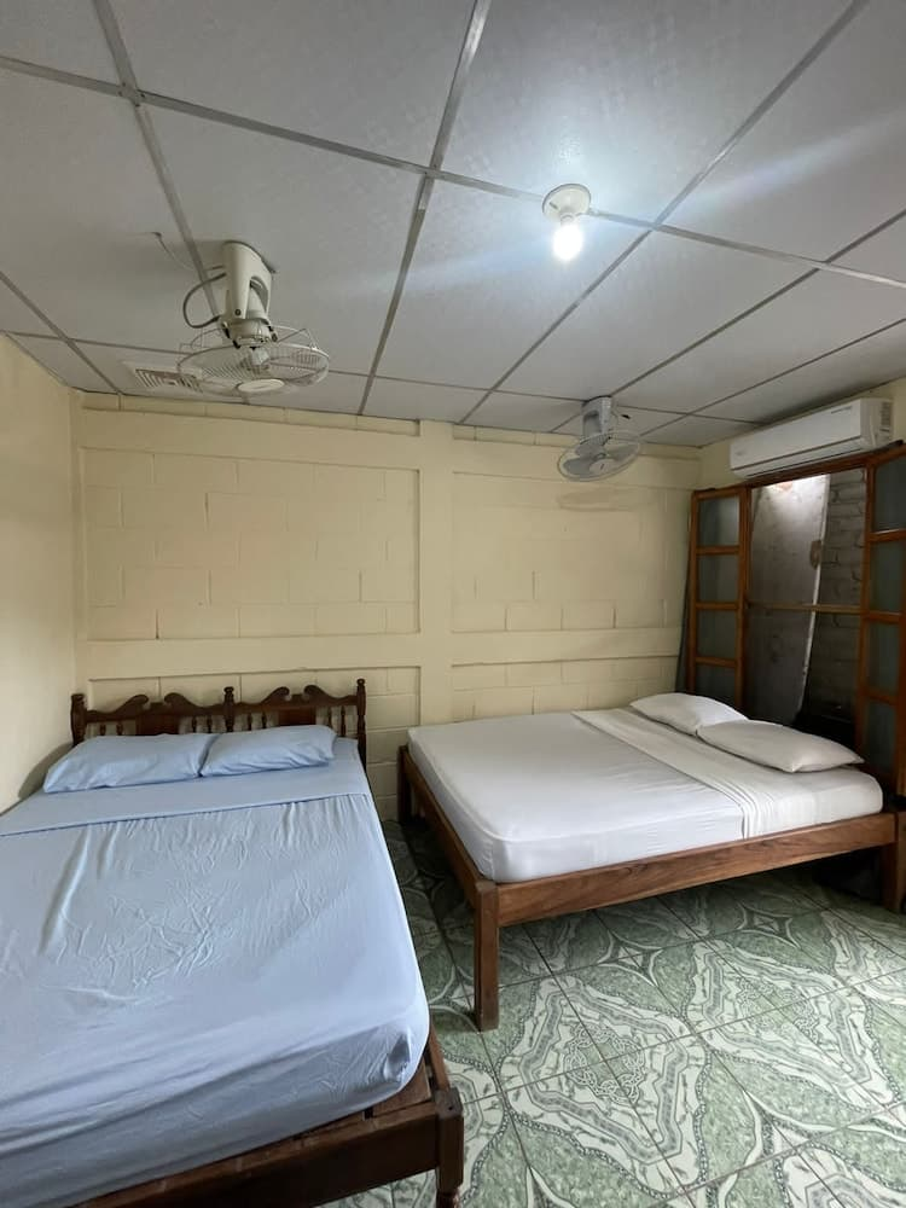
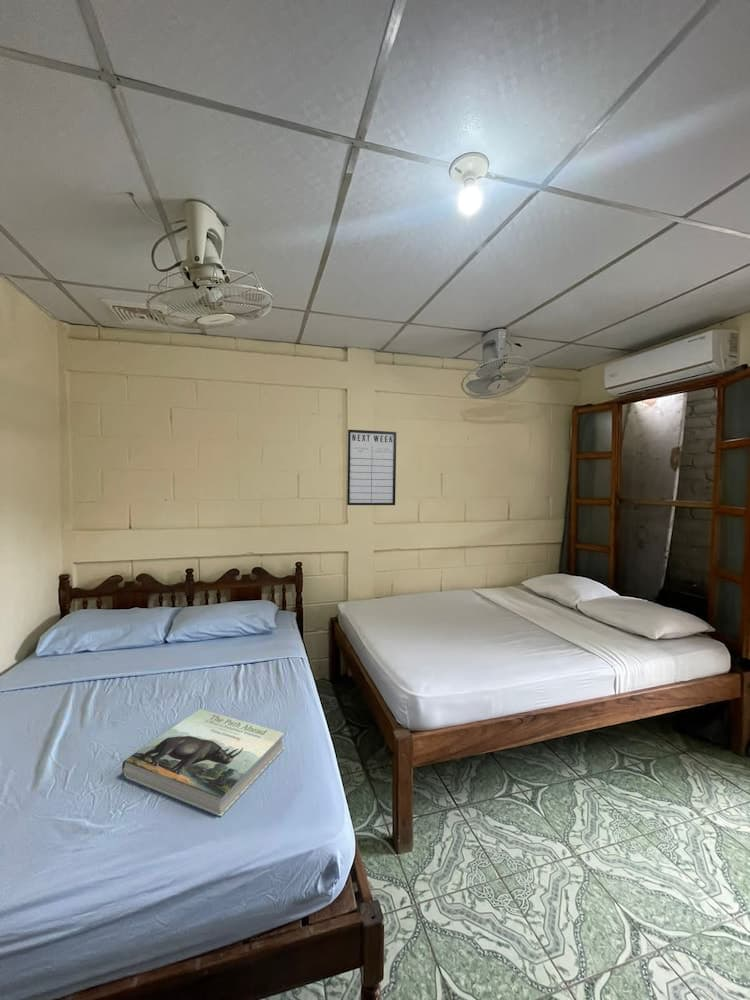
+ writing board (371, 468)
+ book (207, 753)
